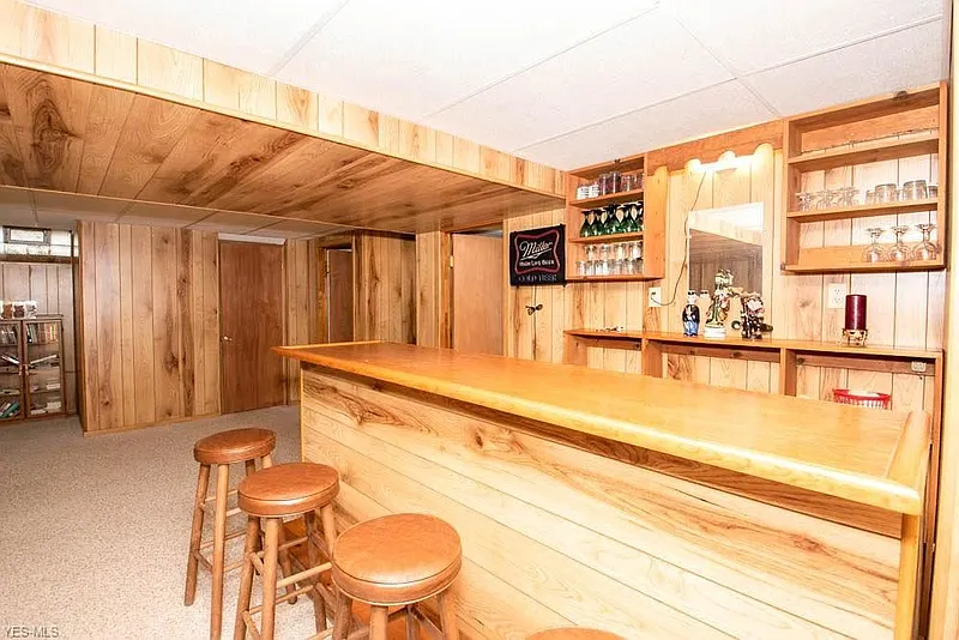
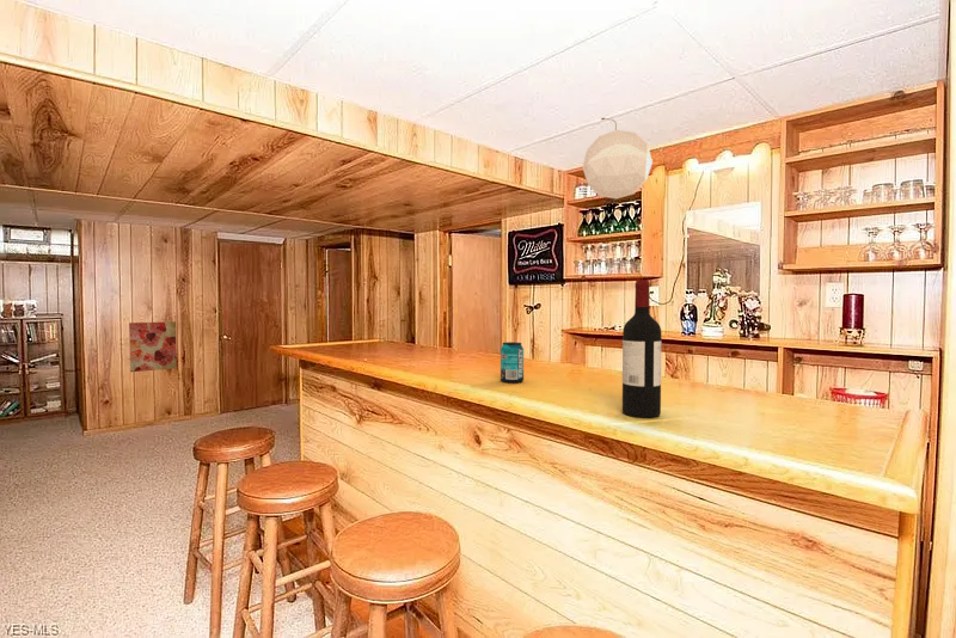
+ pendant light (617, 157)
+ beverage can (511, 362)
+ wall art (153, 345)
+ wine bottle (642, 348)
